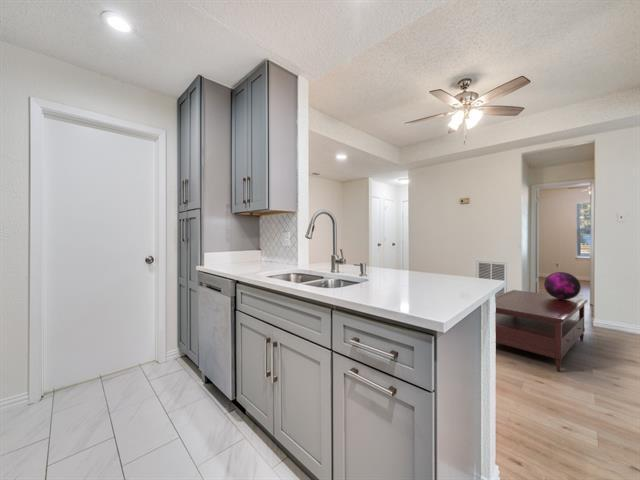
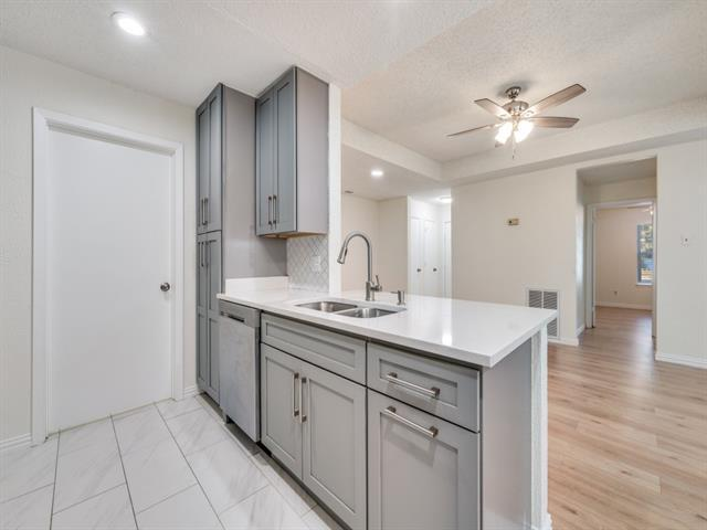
- decorative orb (561, 285)
- coffee table (532, 322)
